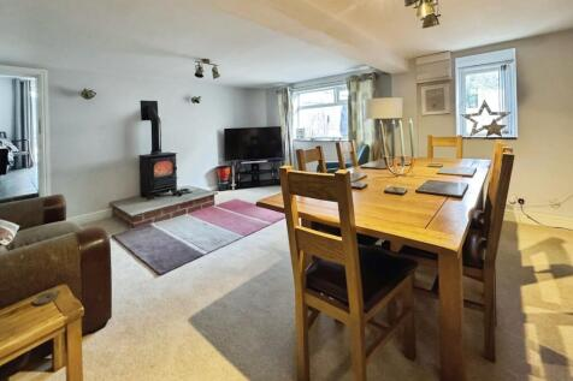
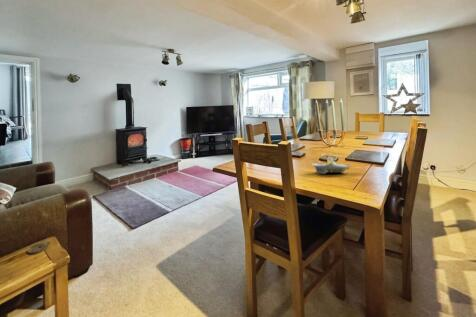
+ decorative bowl (329, 164)
